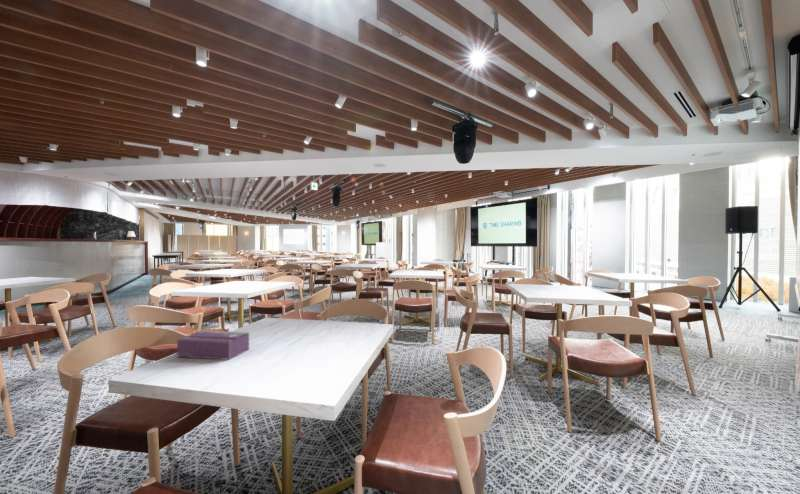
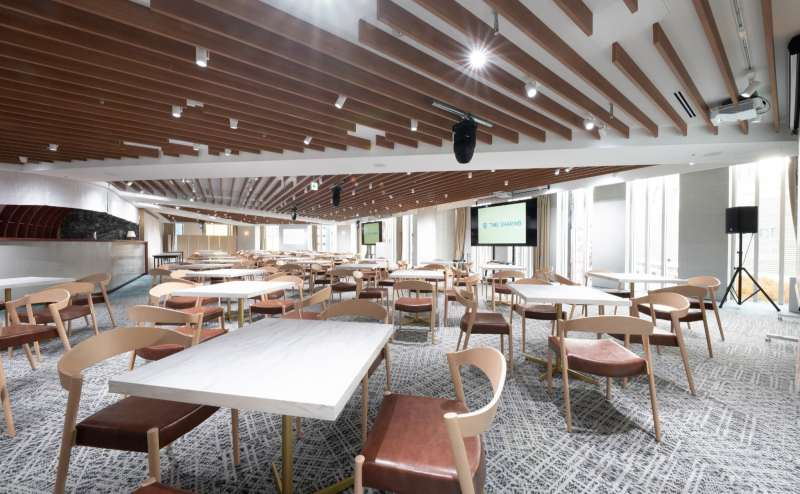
- tissue box (214, 344)
